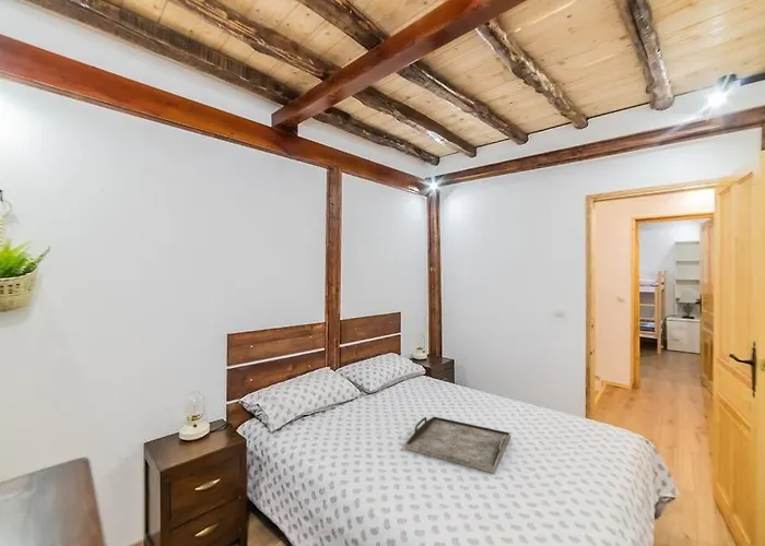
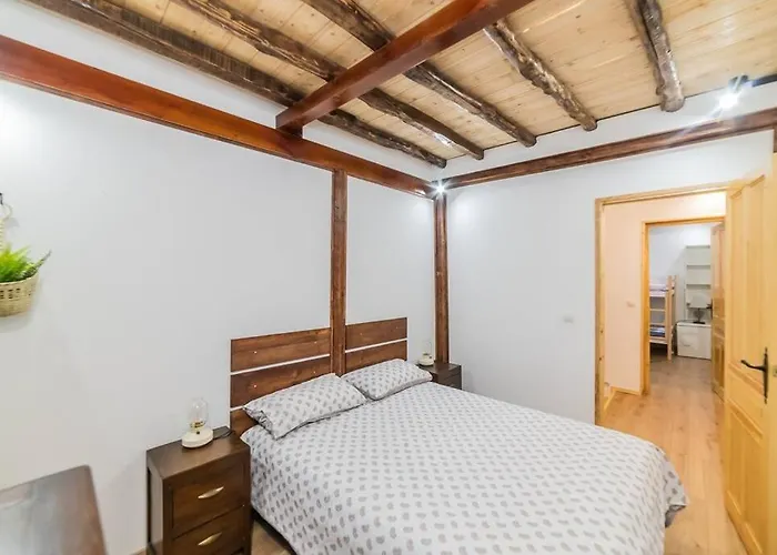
- serving tray (459, 436)
